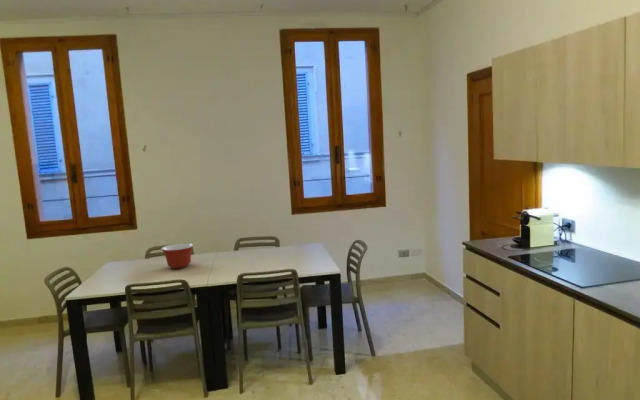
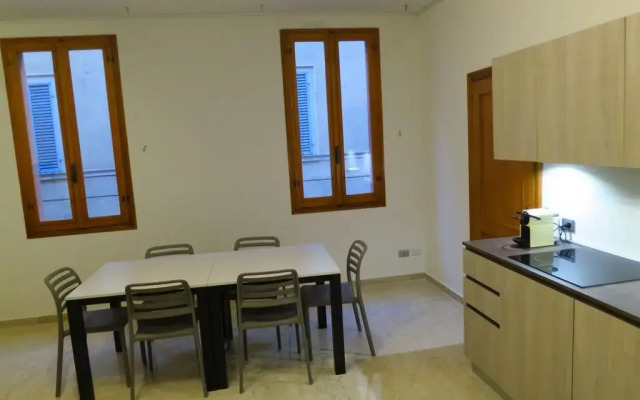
- mixing bowl (178, 256)
